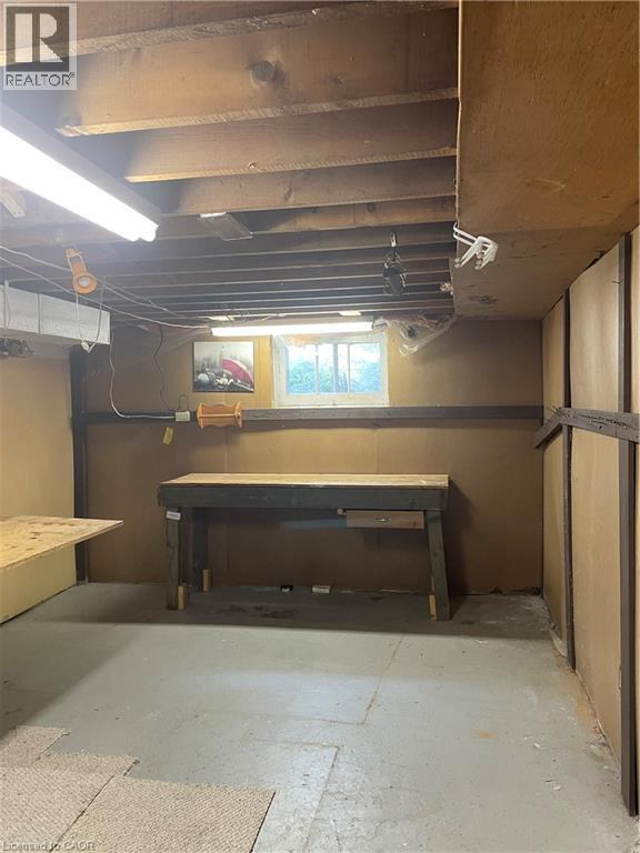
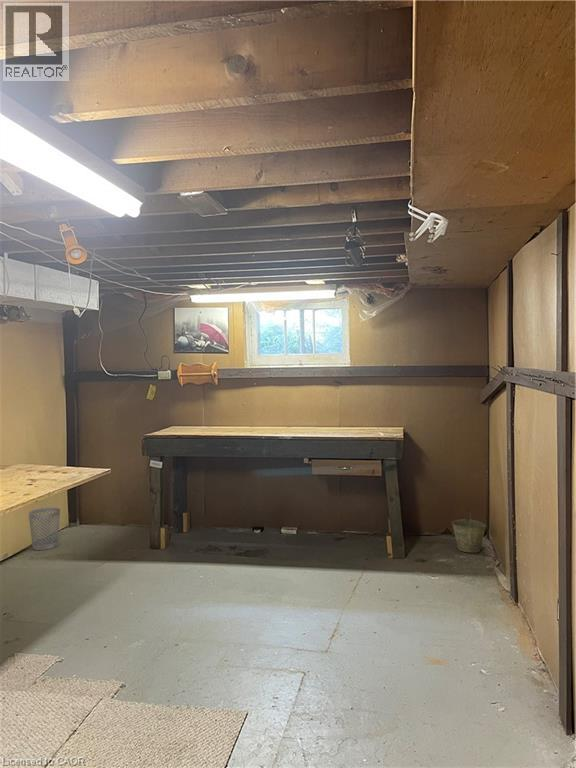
+ wastebasket (44, 528)
+ bucket (469, 527)
